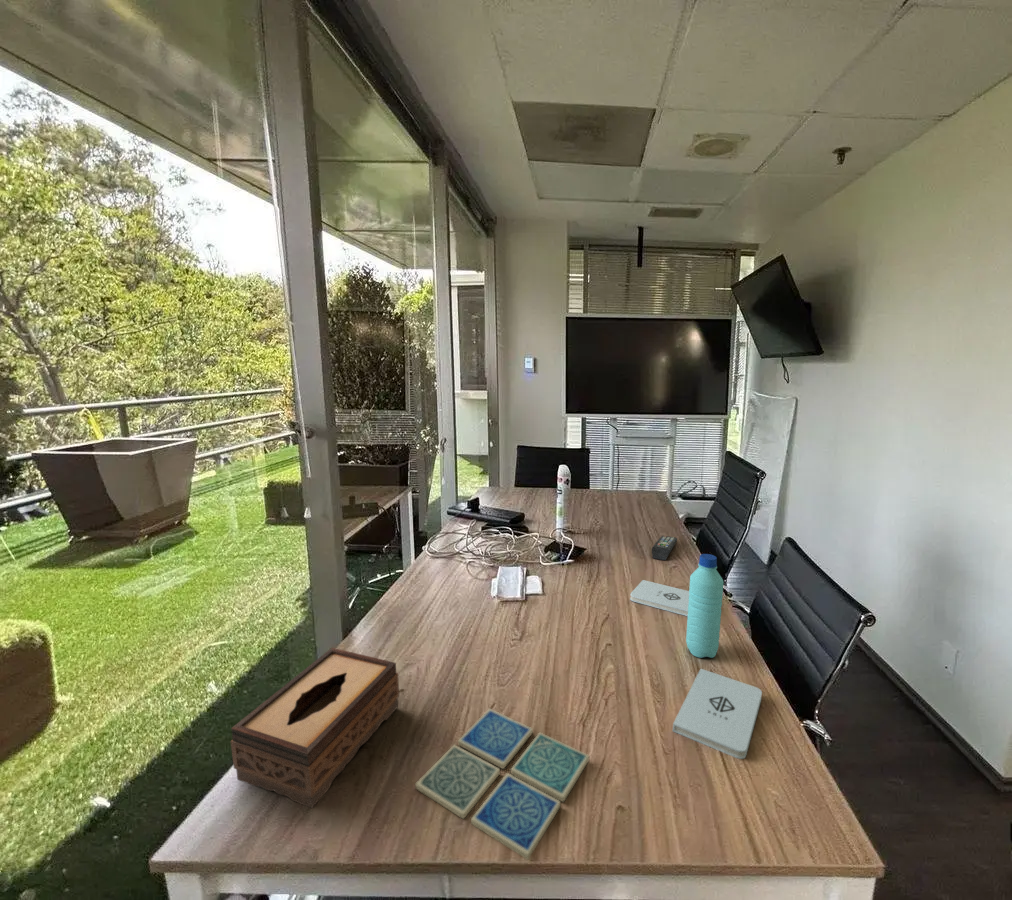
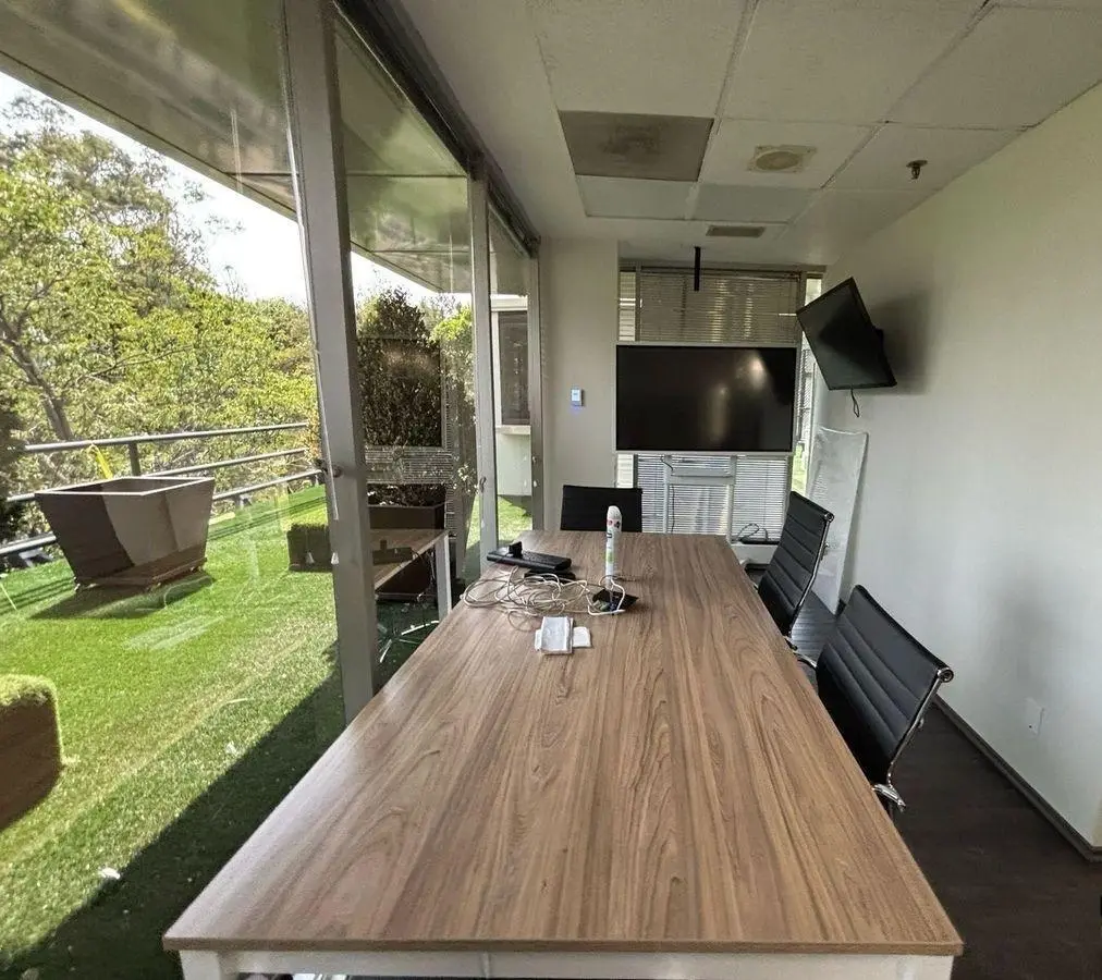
- remote control (664, 545)
- tissue box (323, 716)
- notepad (669, 598)
- drink coaster (507, 773)
- water bottle (704, 604)
- notepad (719, 709)
